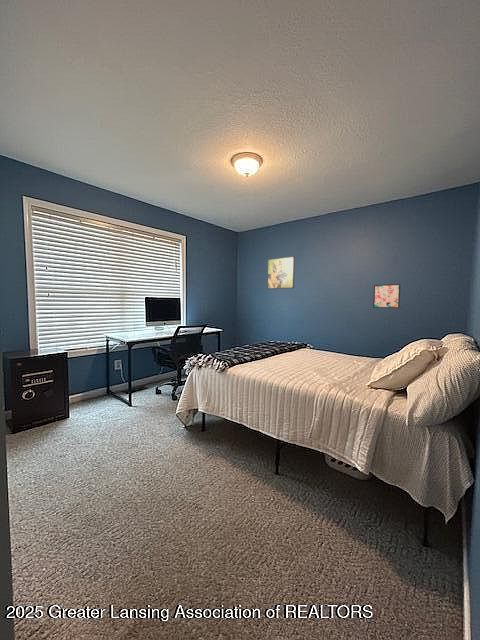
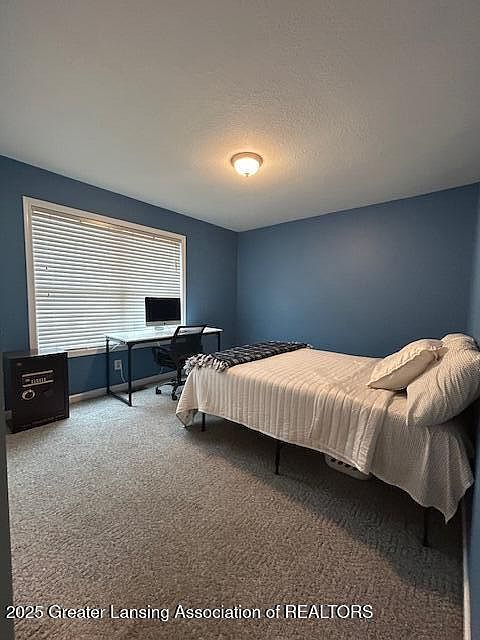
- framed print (280, 273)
- wall art (386, 296)
